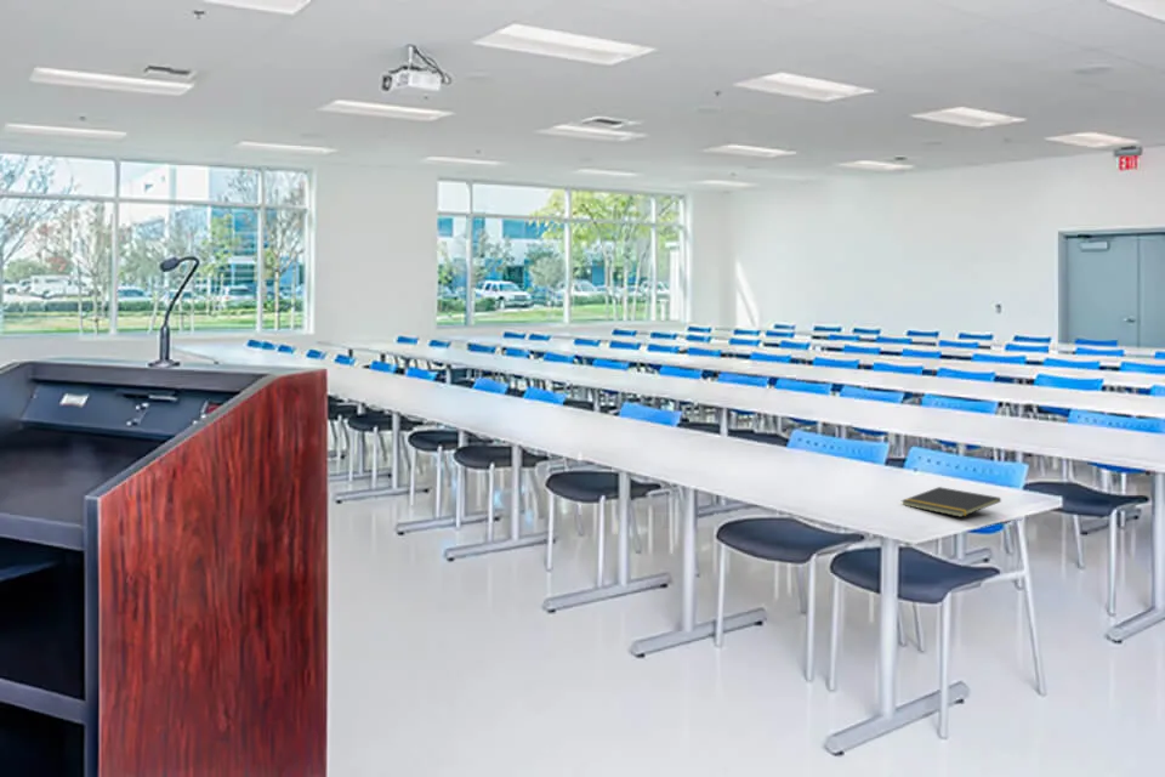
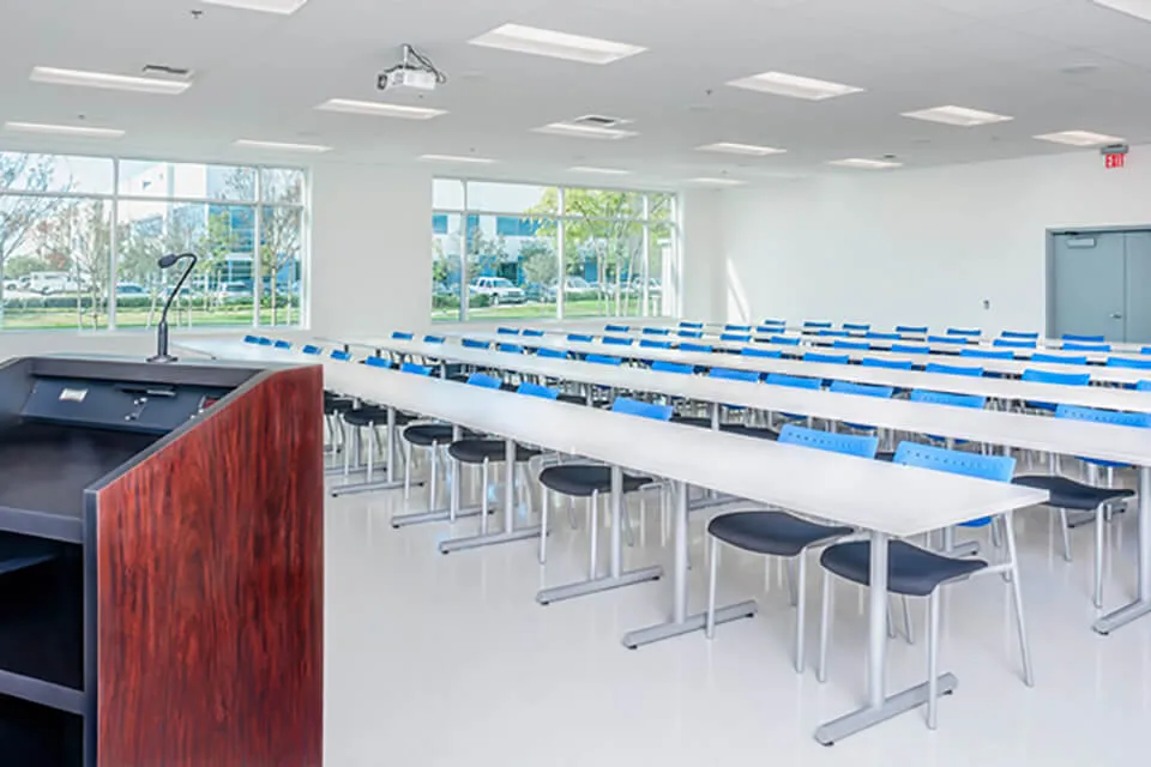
- notepad (949, 500)
